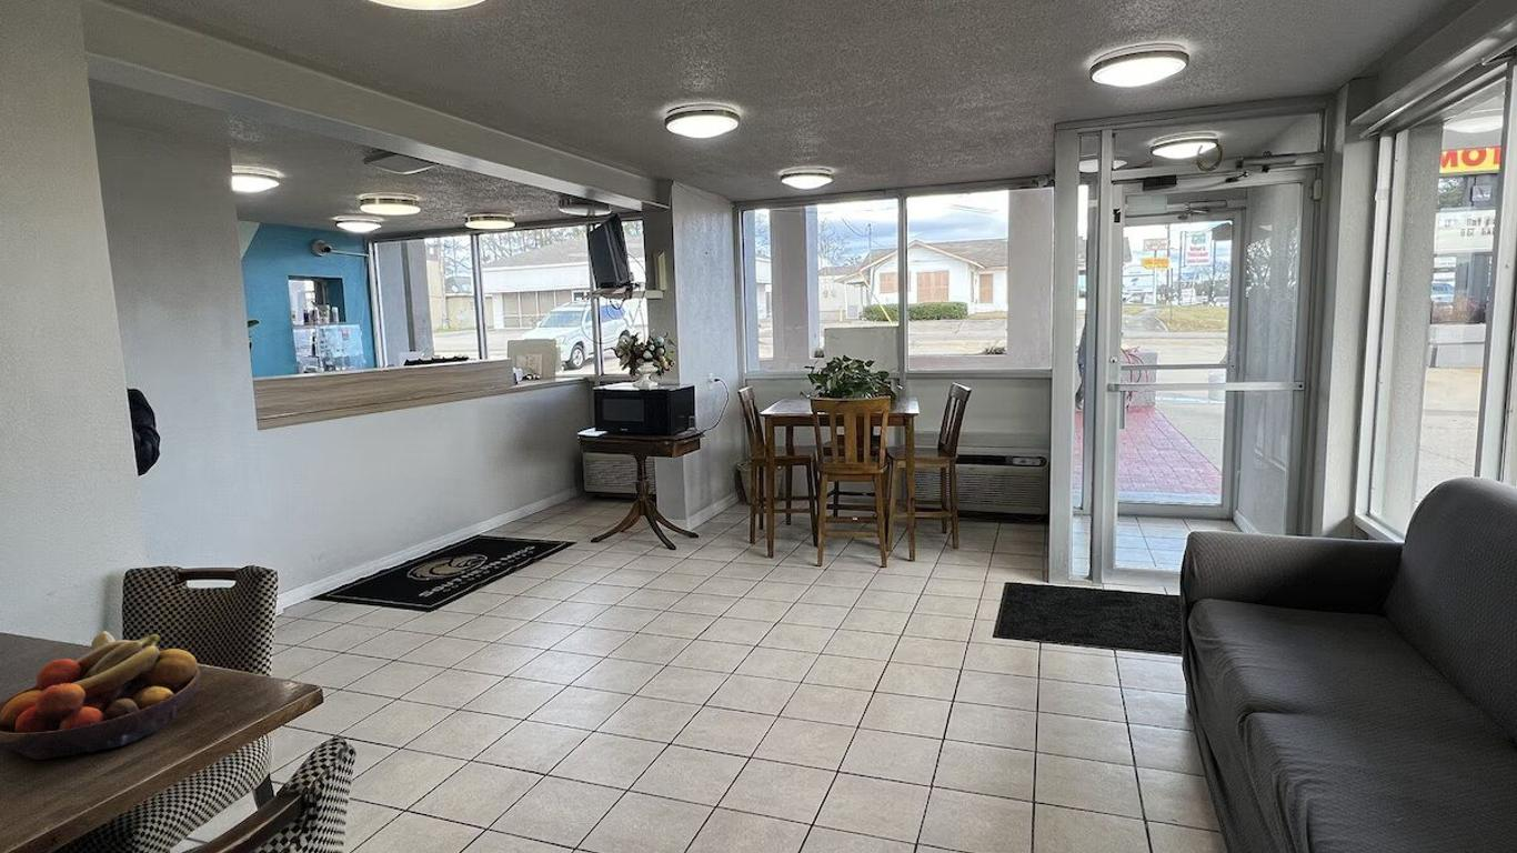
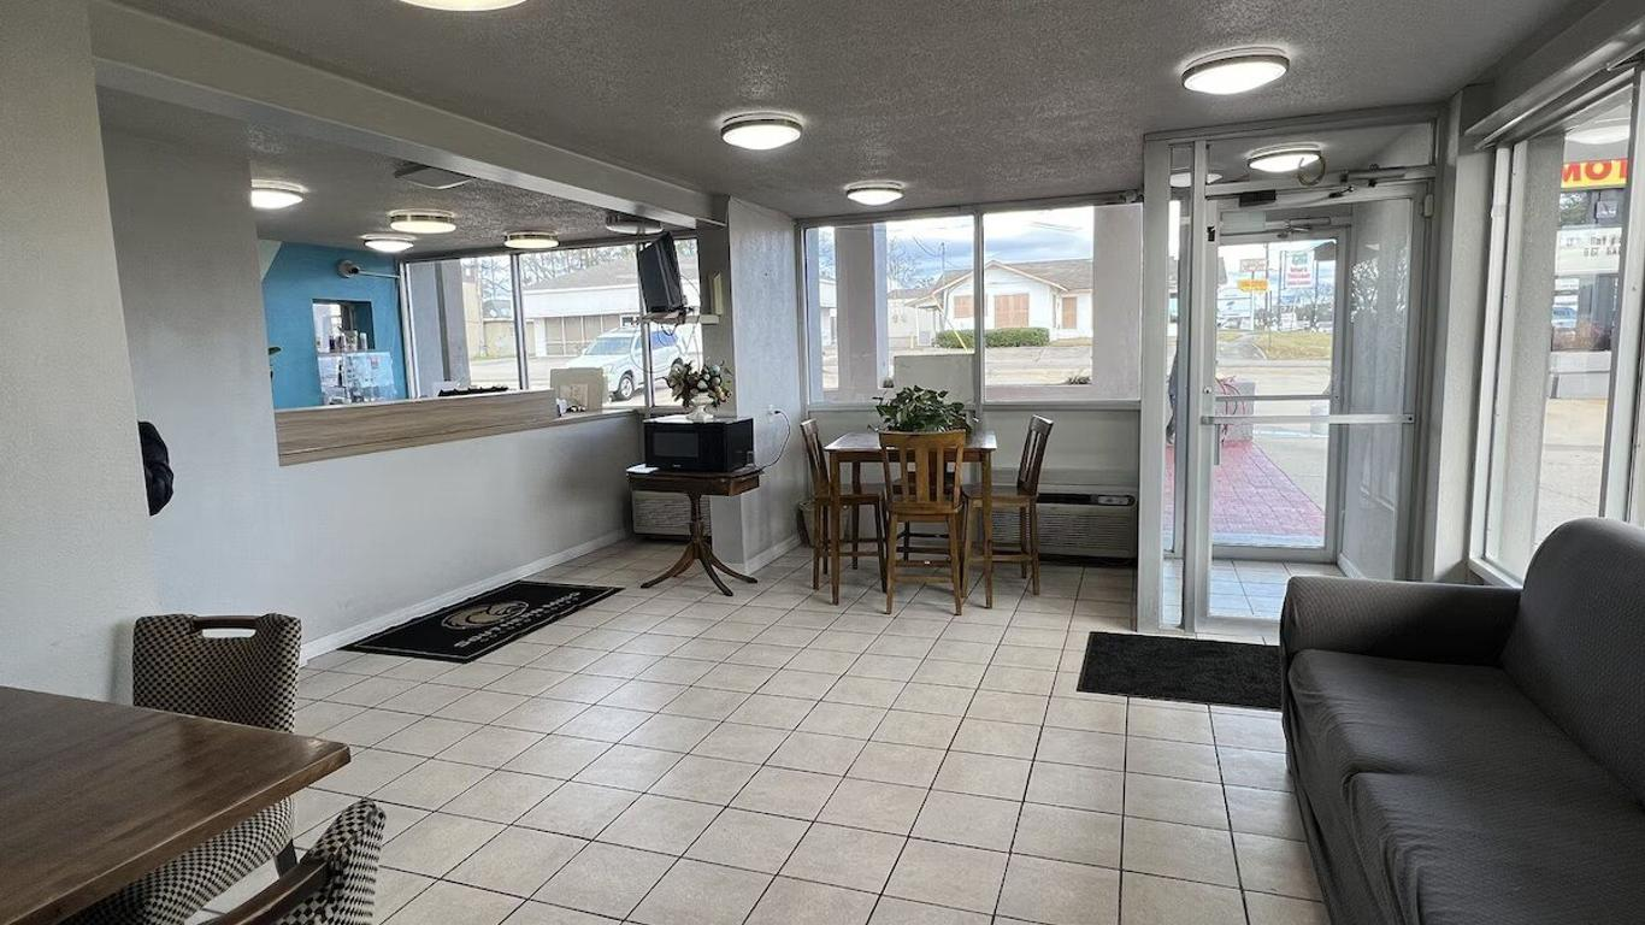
- fruit bowl (96, 685)
